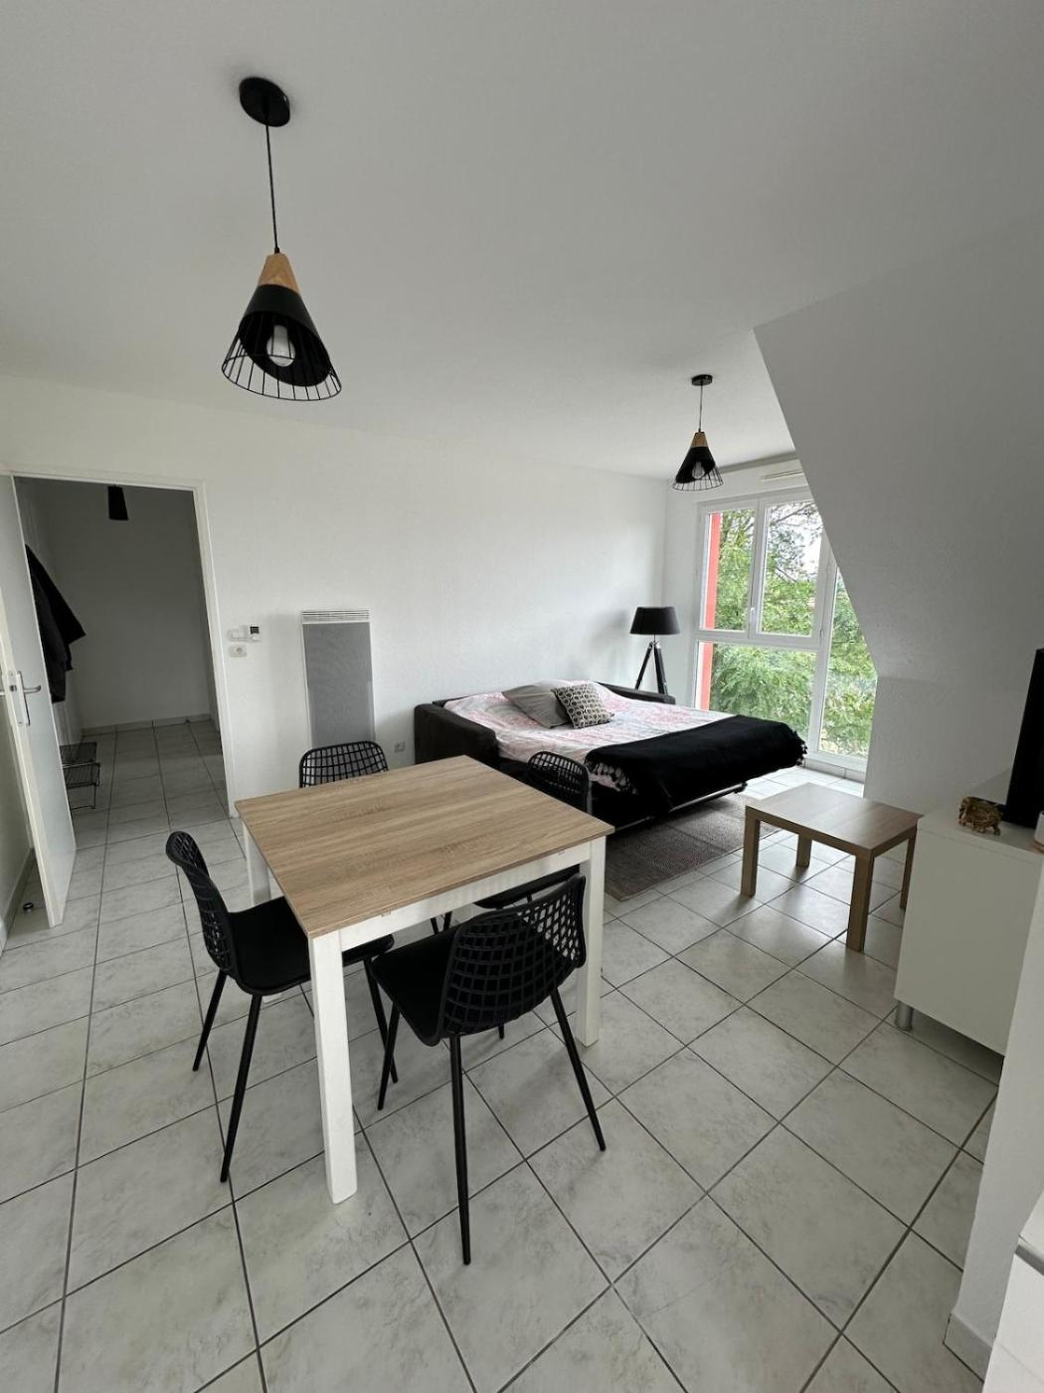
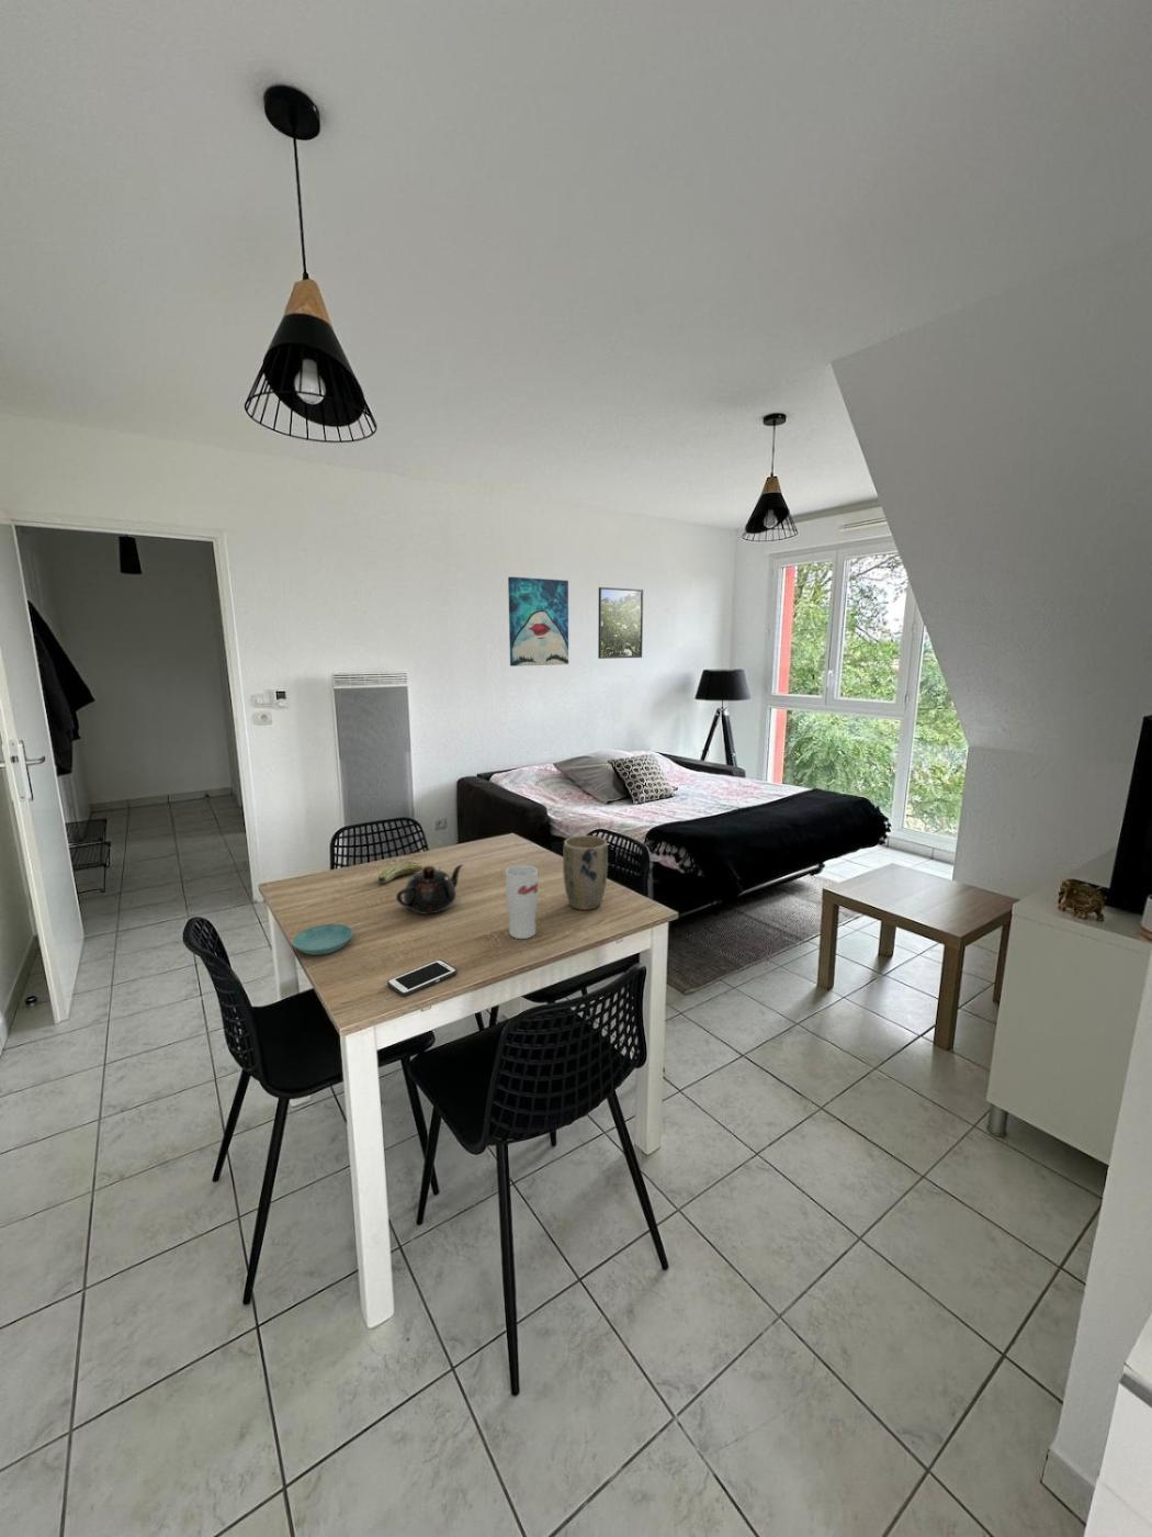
+ wall art (538, 622)
+ saucer (323, 940)
+ teapot (431, 886)
+ cell phone (422, 977)
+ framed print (621, 623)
+ cup (522, 902)
+ plant pot (584, 873)
+ fruit (405, 870)
